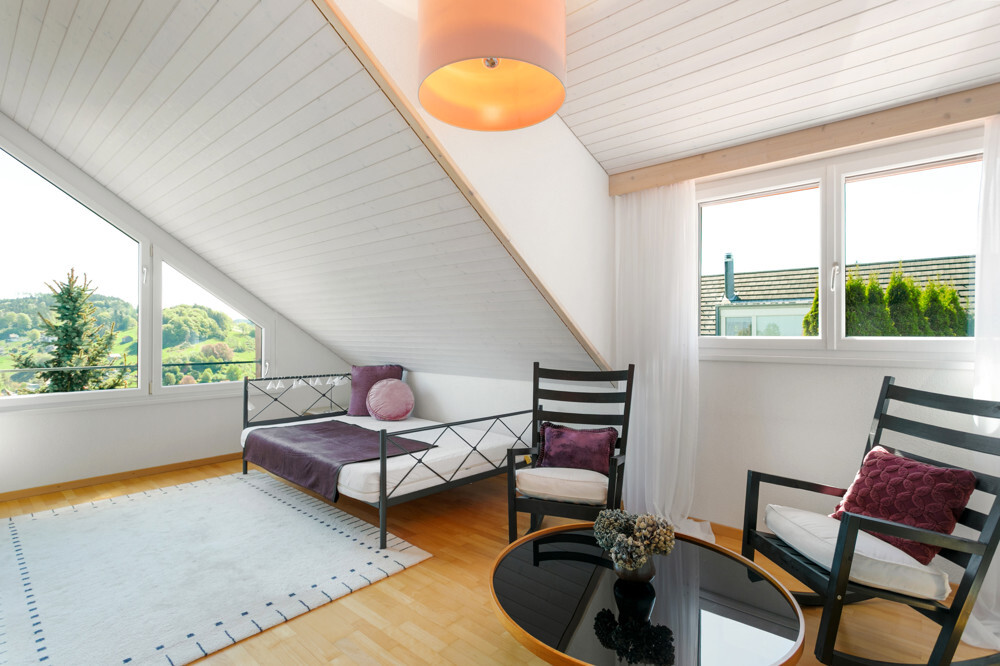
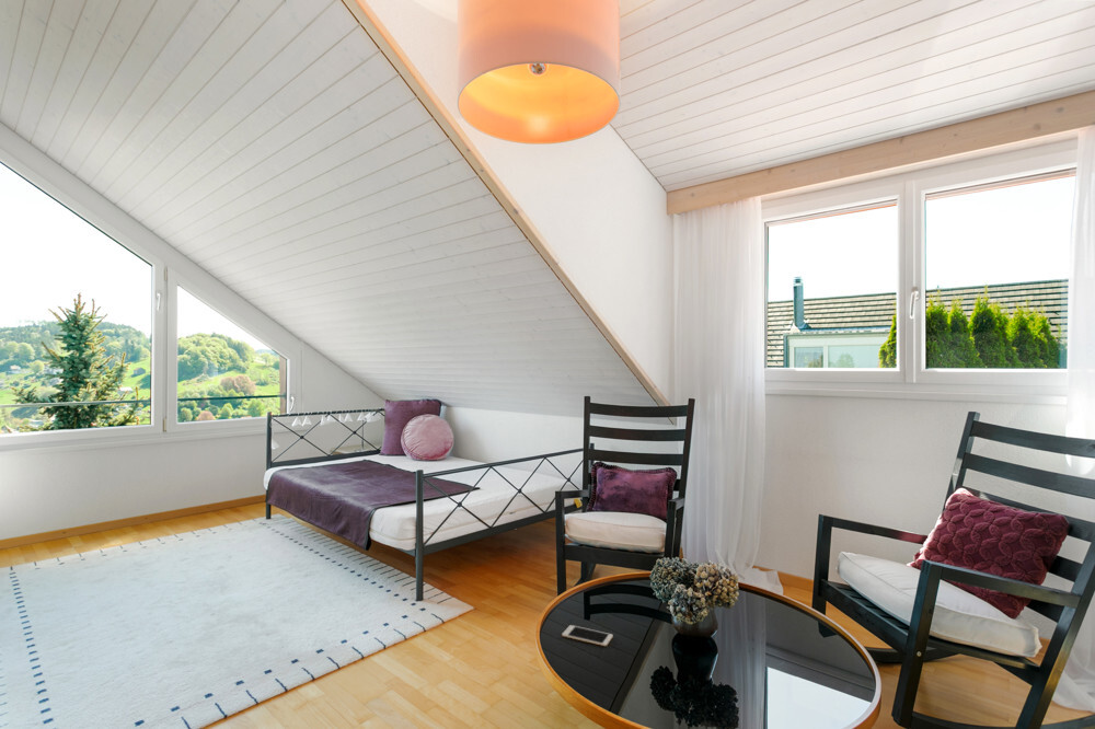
+ cell phone (587, 635)
